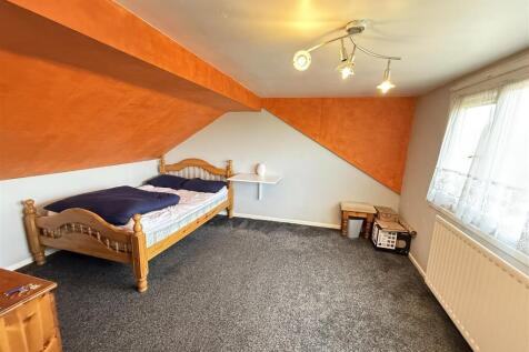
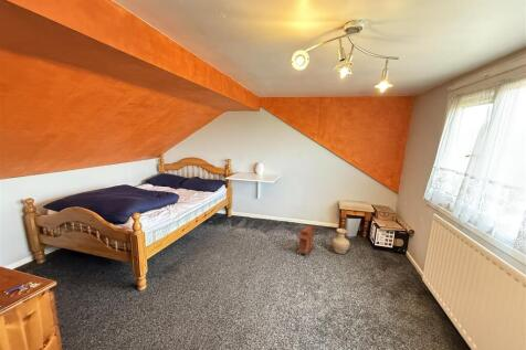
+ vase (340, 241)
+ cabinet (306, 238)
